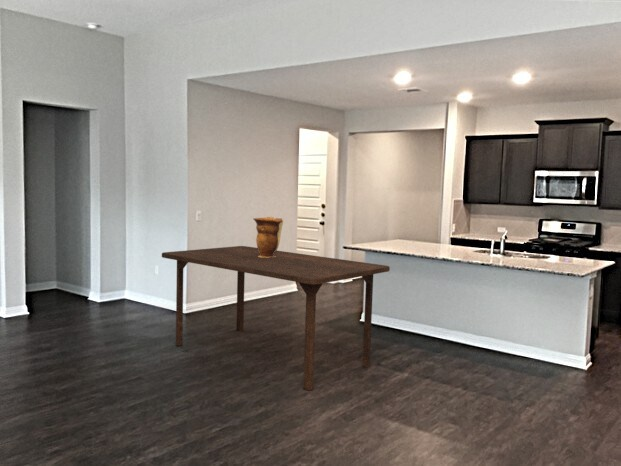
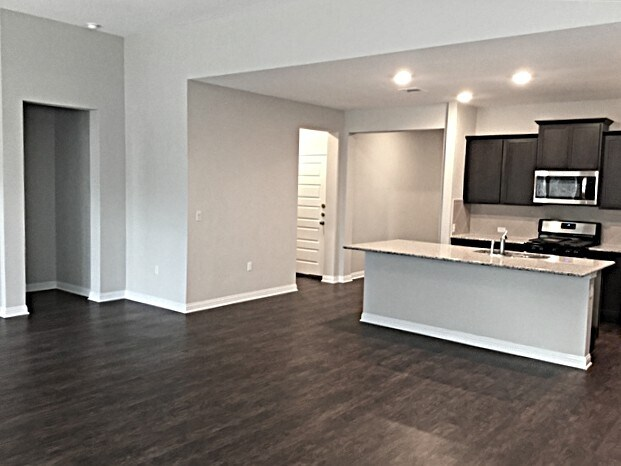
- decorative vase (267, 236)
- dining table (243, 307)
